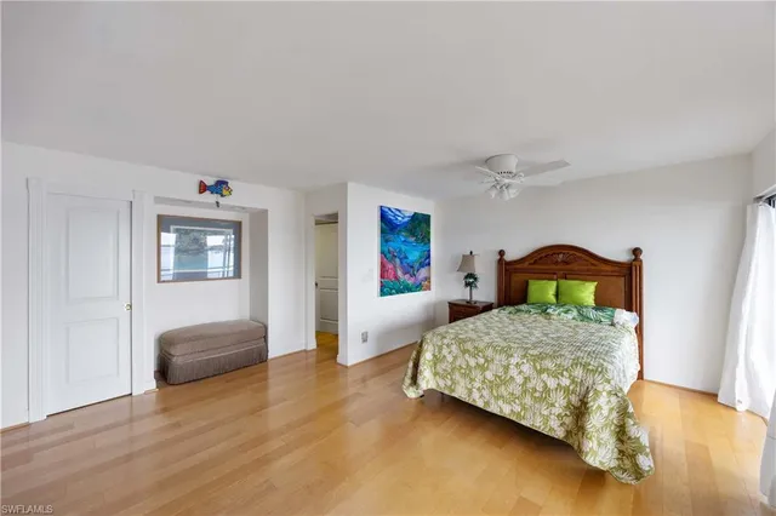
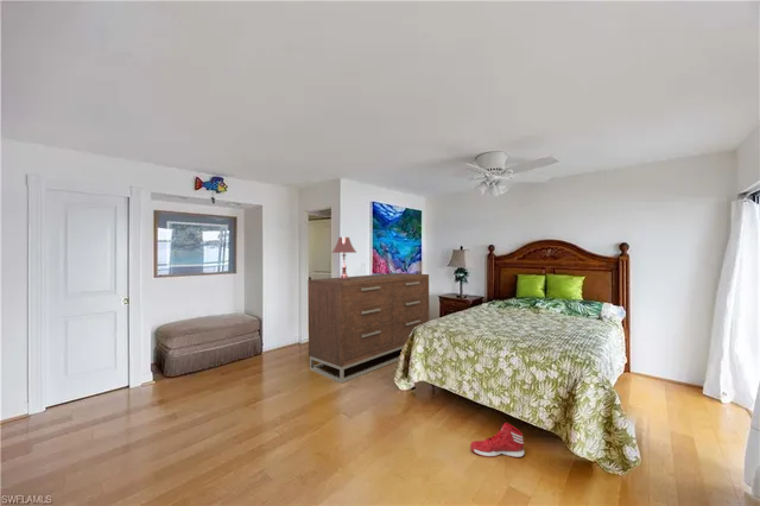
+ sneaker (496, 437)
+ table lamp (343, 258)
+ dresser (375, 317)
